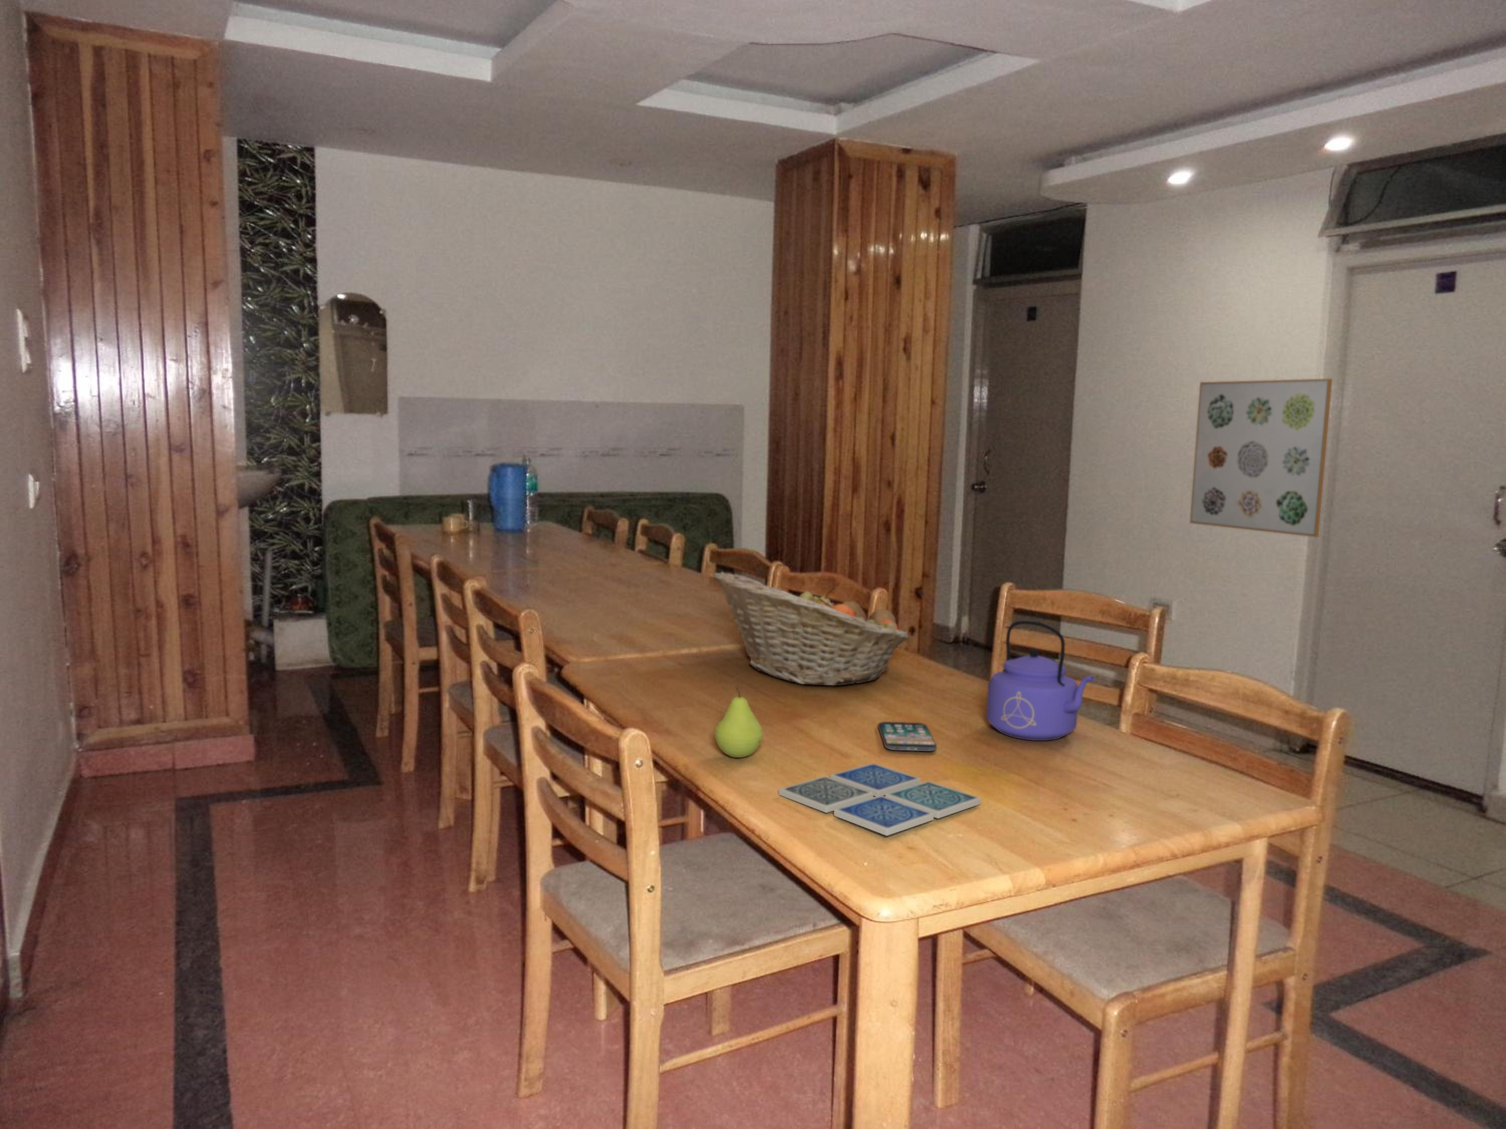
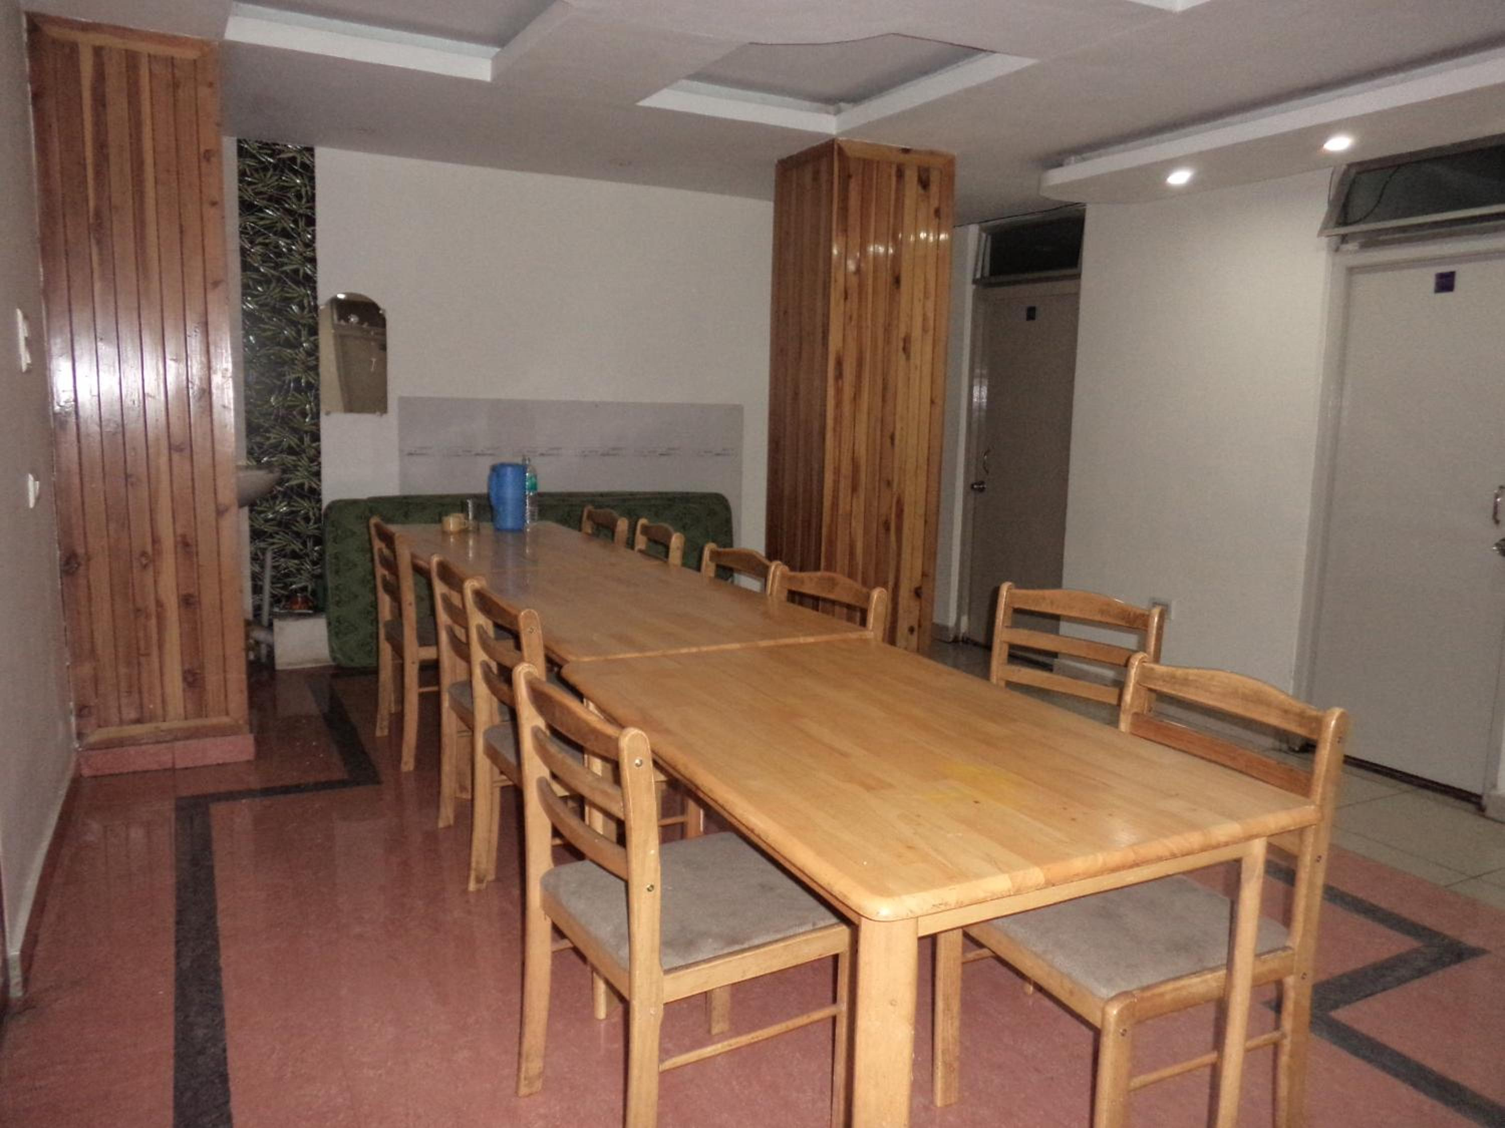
- smartphone (906, 735)
- kettle (1045, 680)
- fruit basket (808, 623)
- fruit (739, 721)
- drink coaster (879, 796)
- wall art (1256, 455)
